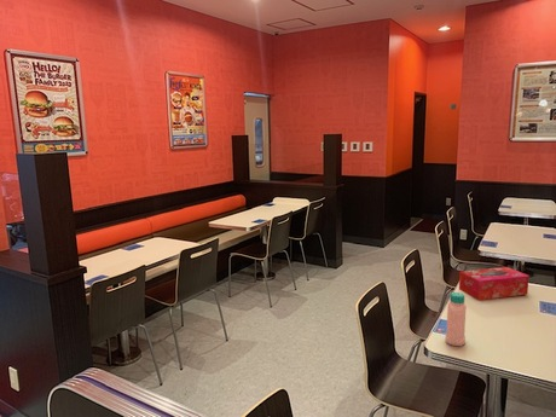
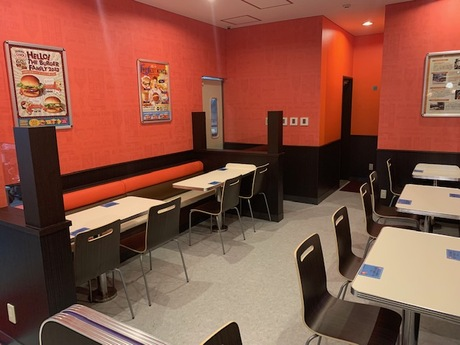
- bottle (456, 318)
- tissue box (493, 282)
